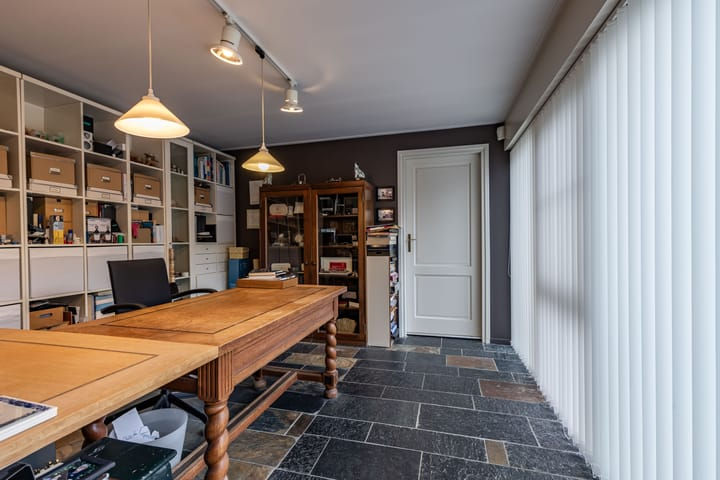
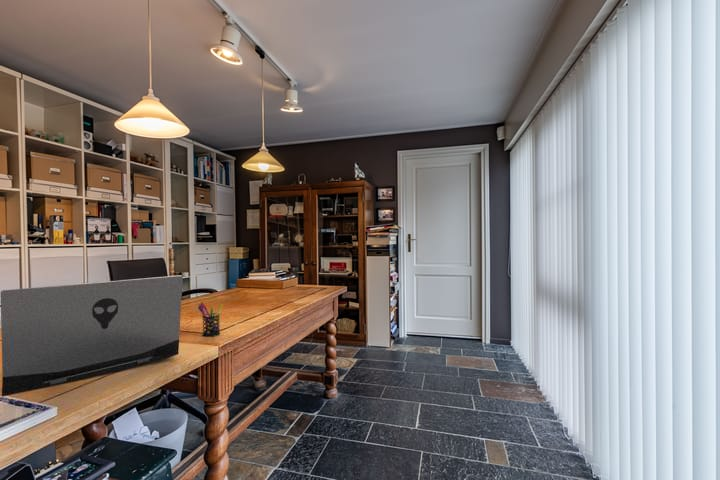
+ pen holder (210, 318)
+ laptop (96, 321)
